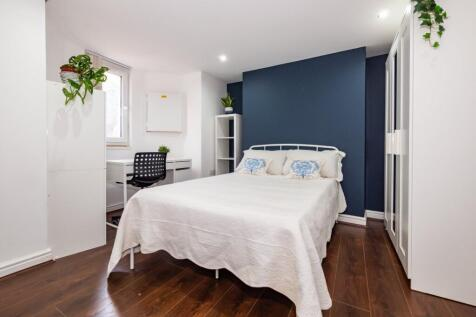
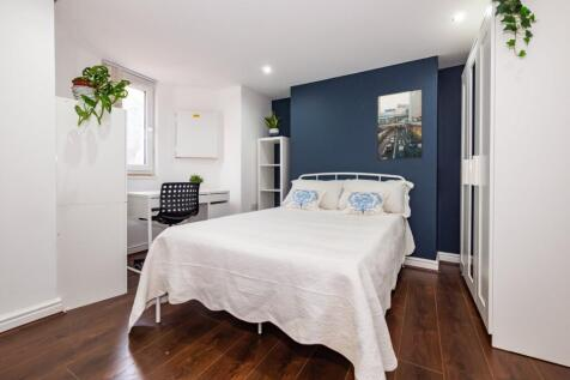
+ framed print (399, 126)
